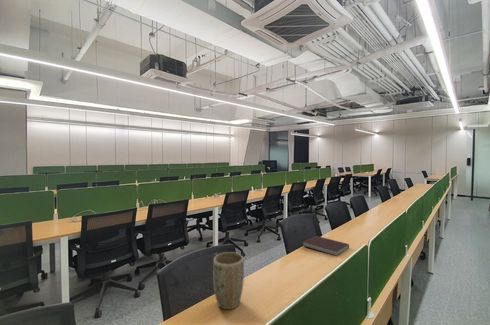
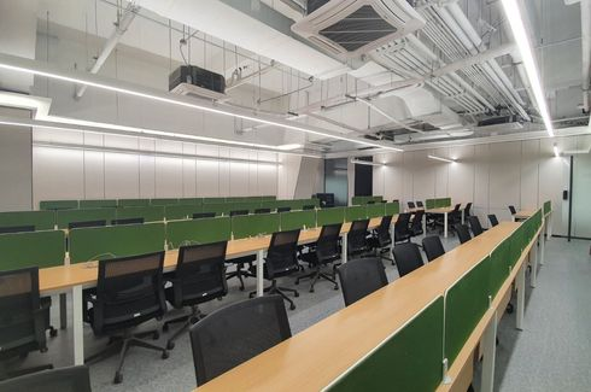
- plant pot (228, 280)
- notebook (325, 244)
